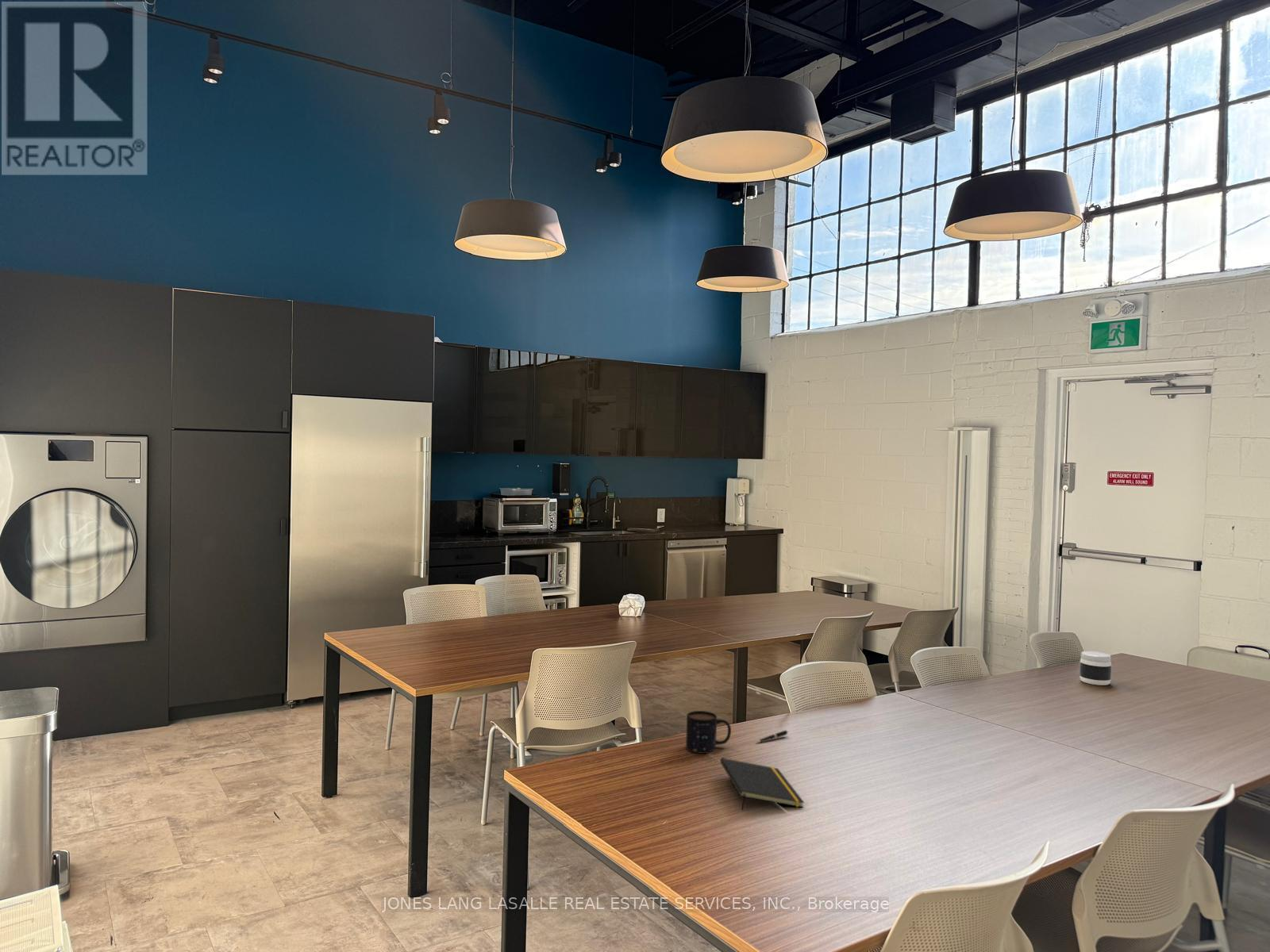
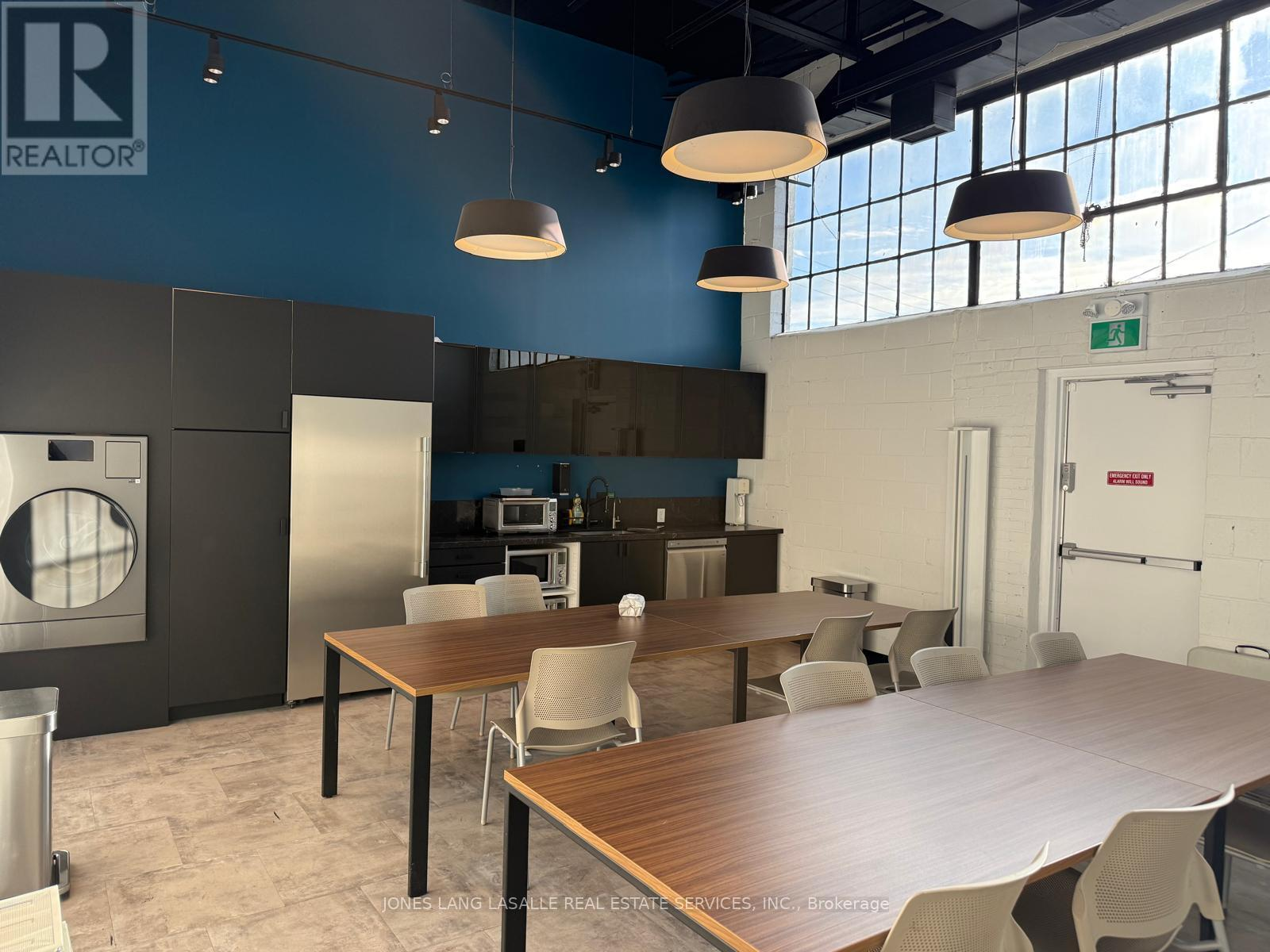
- notepad (760, 781)
- mug (709, 731)
- pen (771, 736)
- jar (1095, 667)
